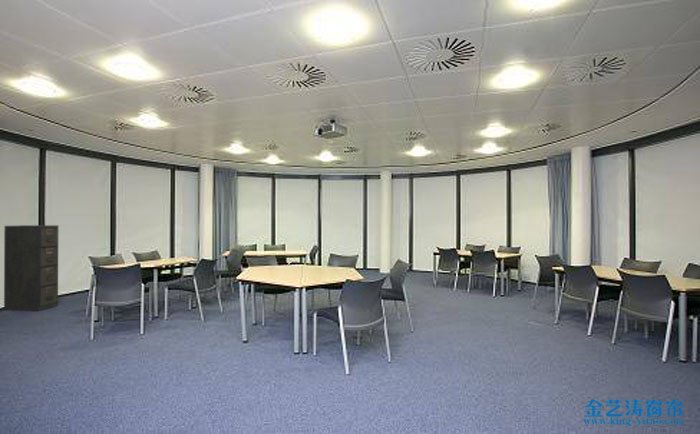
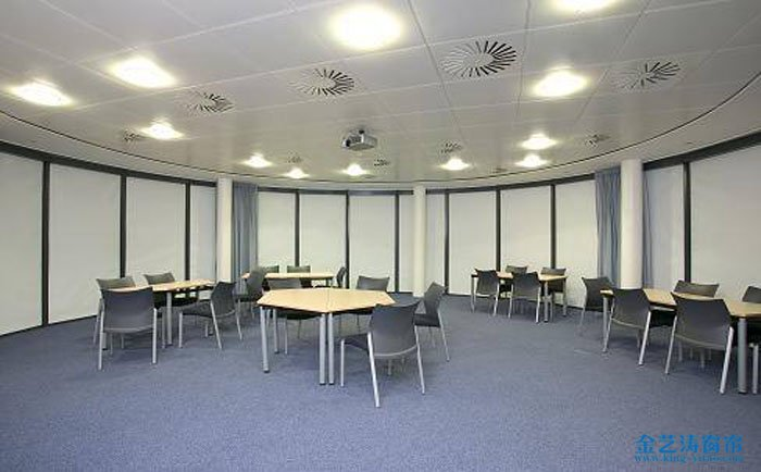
- filing cabinet (33, 266)
